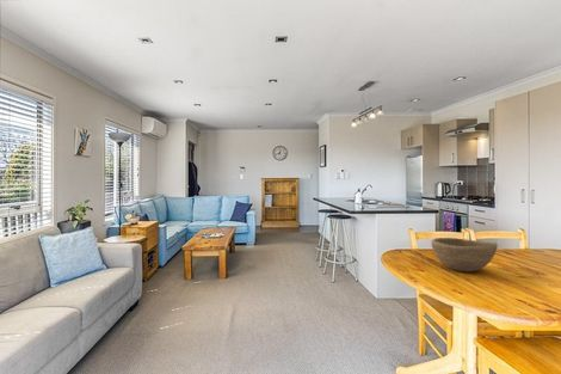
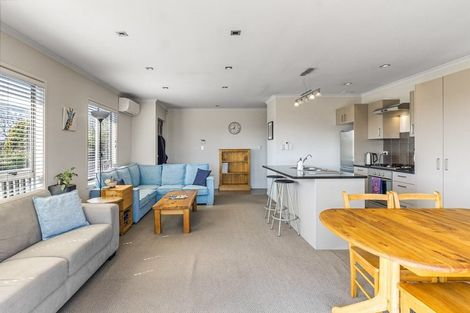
- bowl (462, 255)
